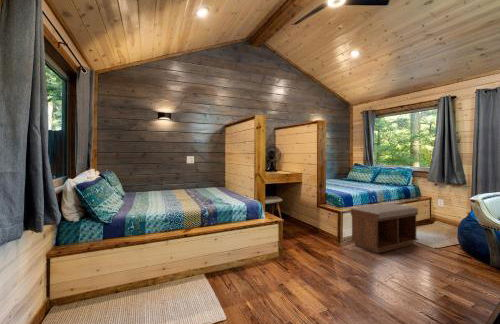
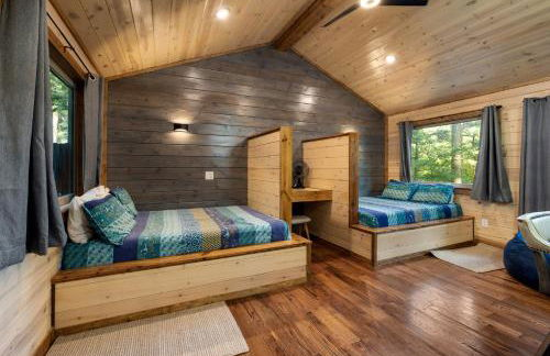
- bench (384, 225)
